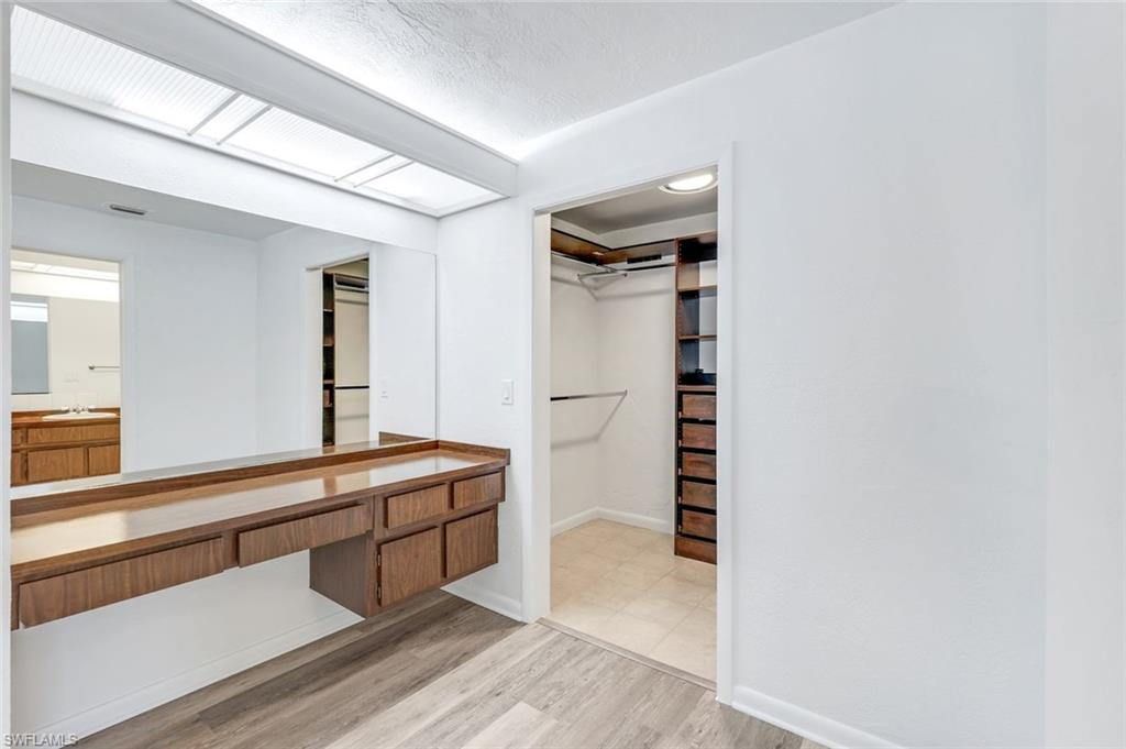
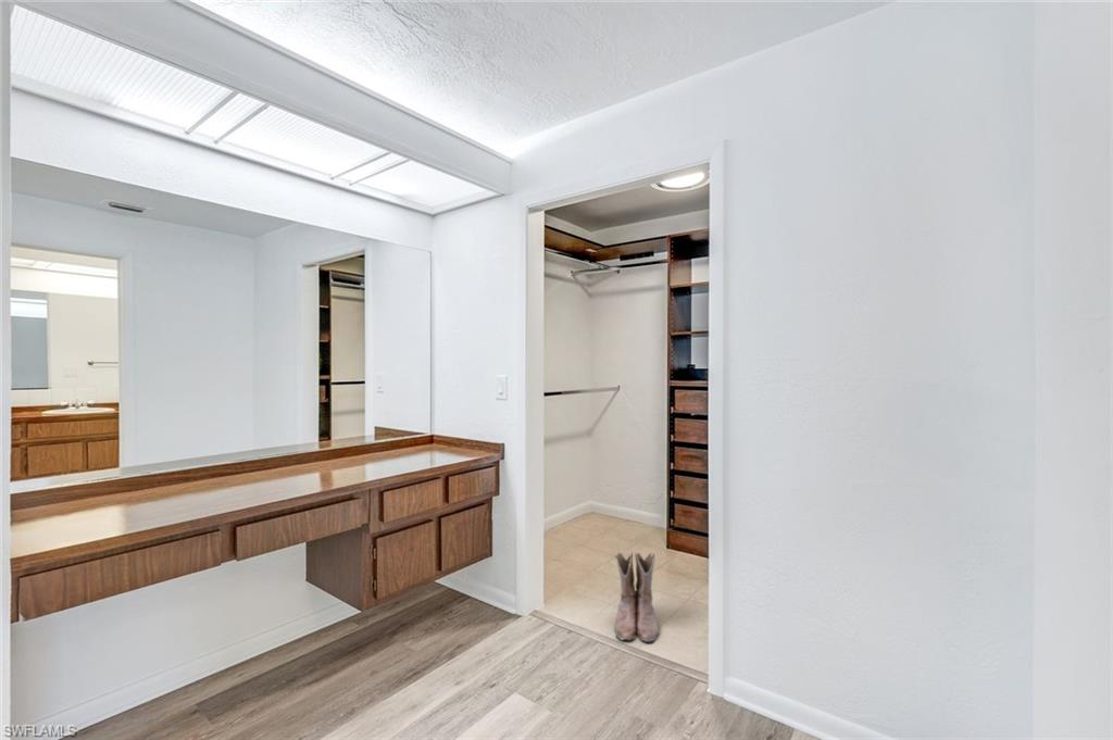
+ boots (636, 591)
